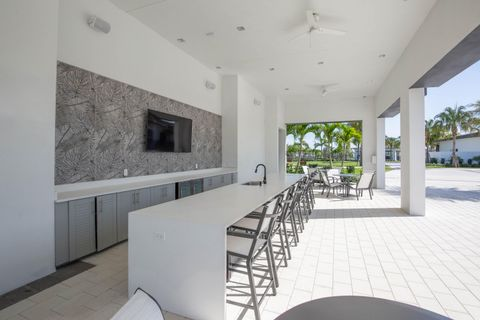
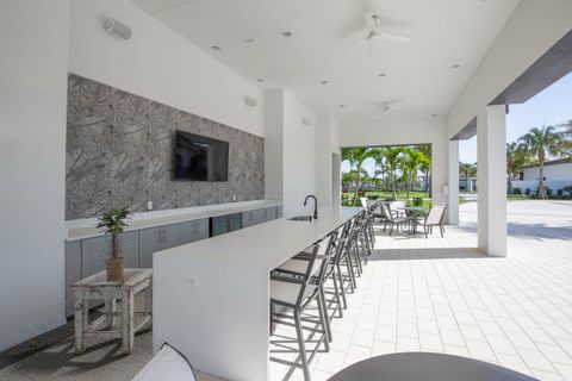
+ potted plant (112, 241)
+ stool (114, 307)
